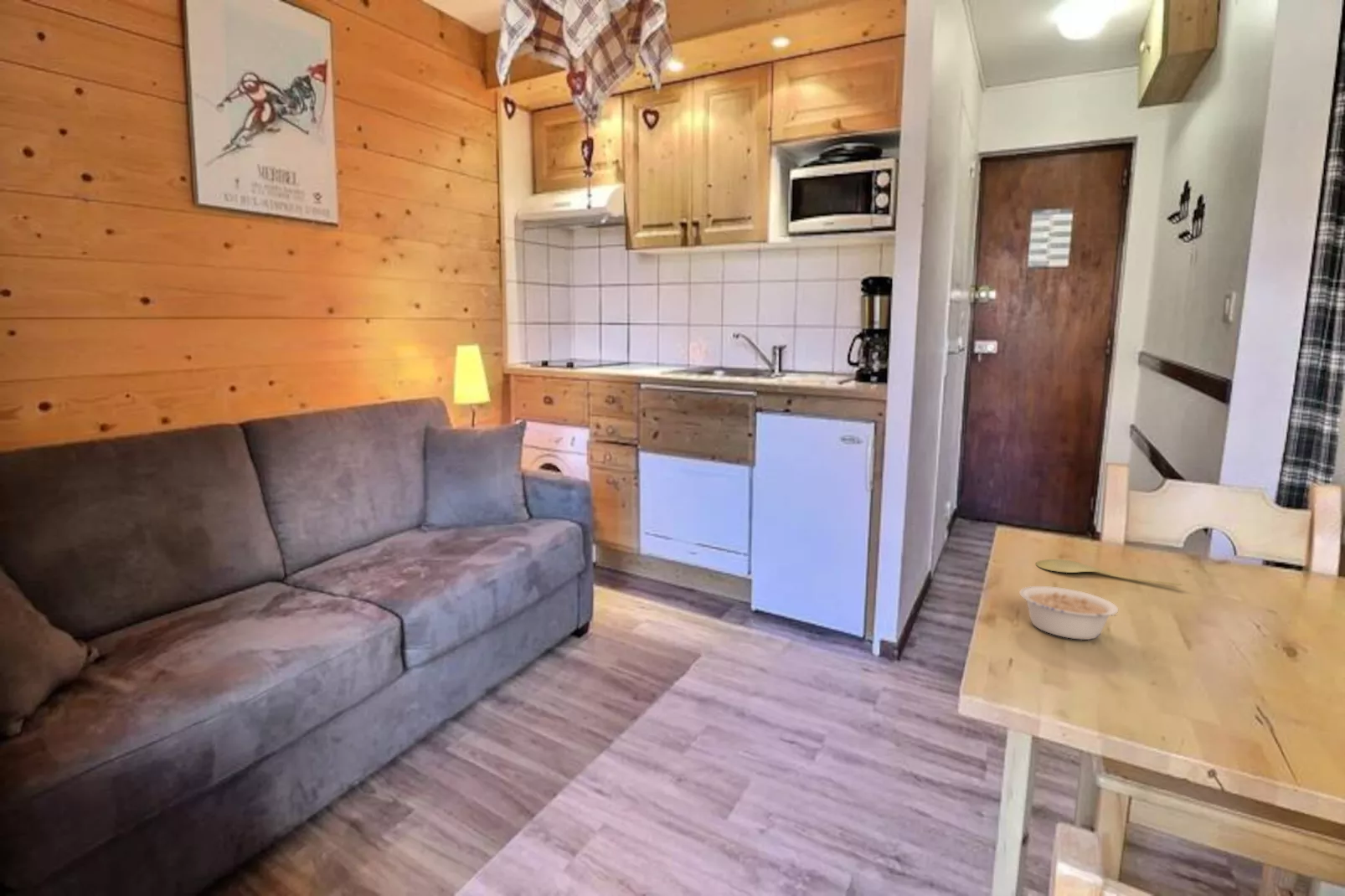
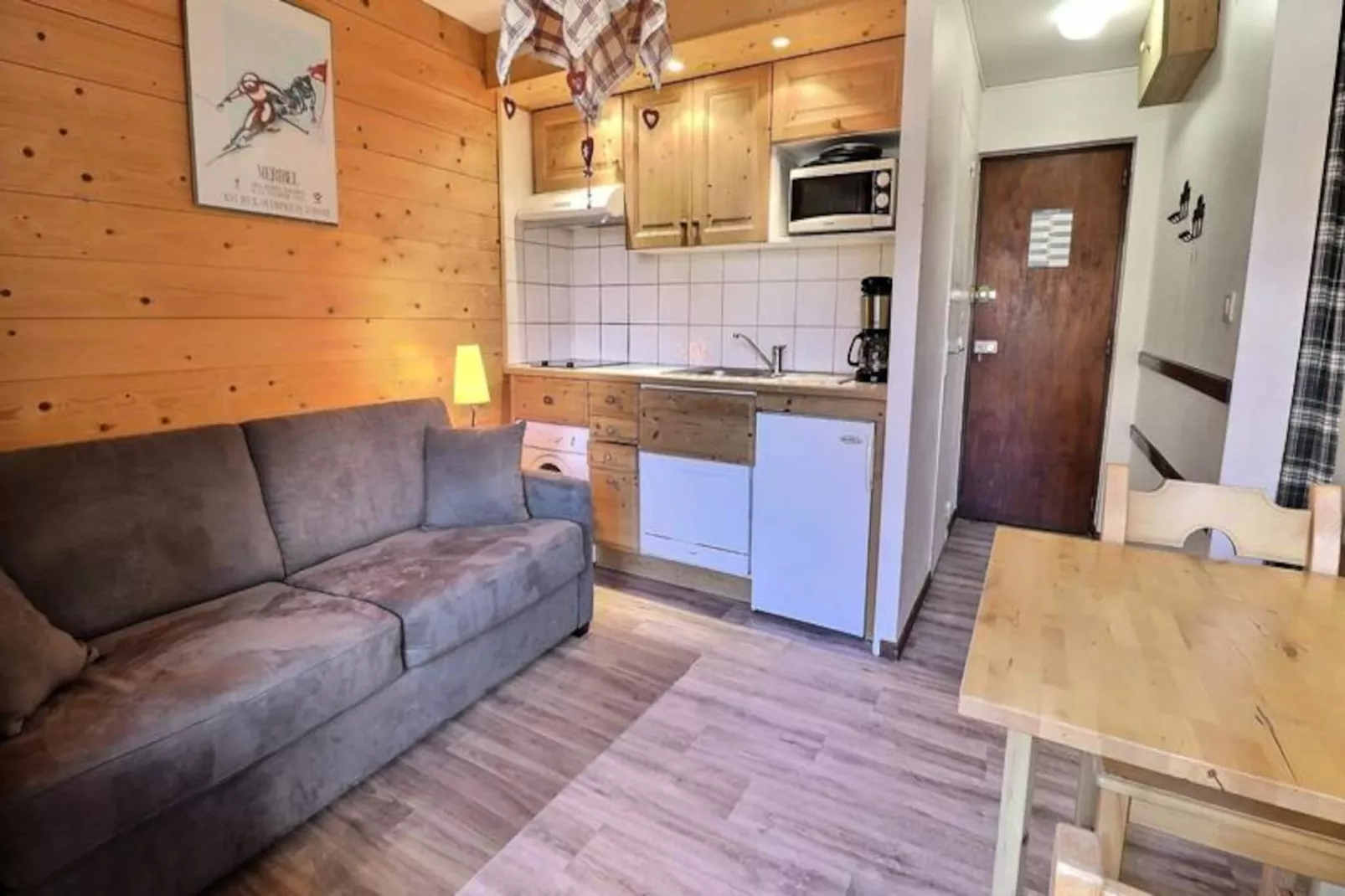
- legume (1069, 612)
- spoon (1105, 572)
